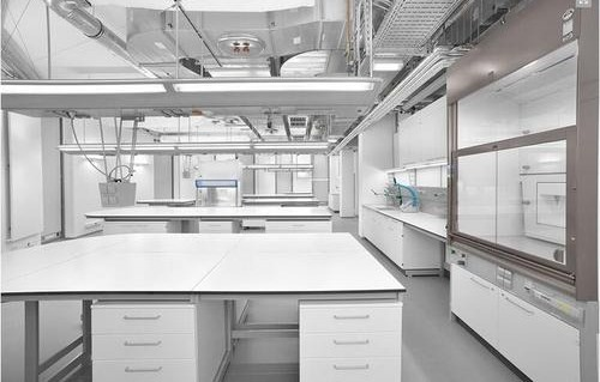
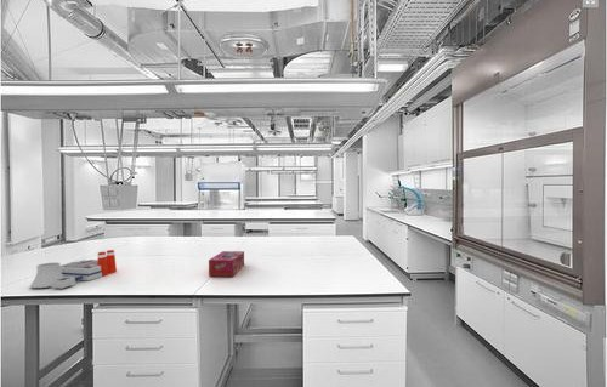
+ laboratory equipment (76, 266)
+ tissue box (227, 262)
